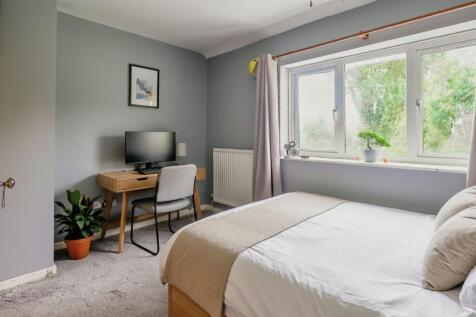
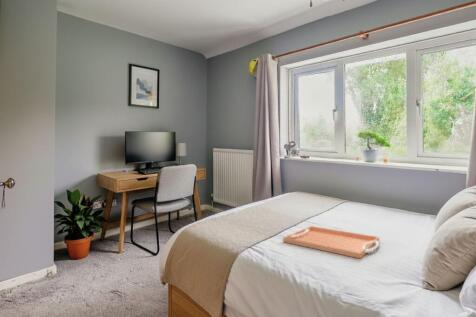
+ serving tray (331, 239)
